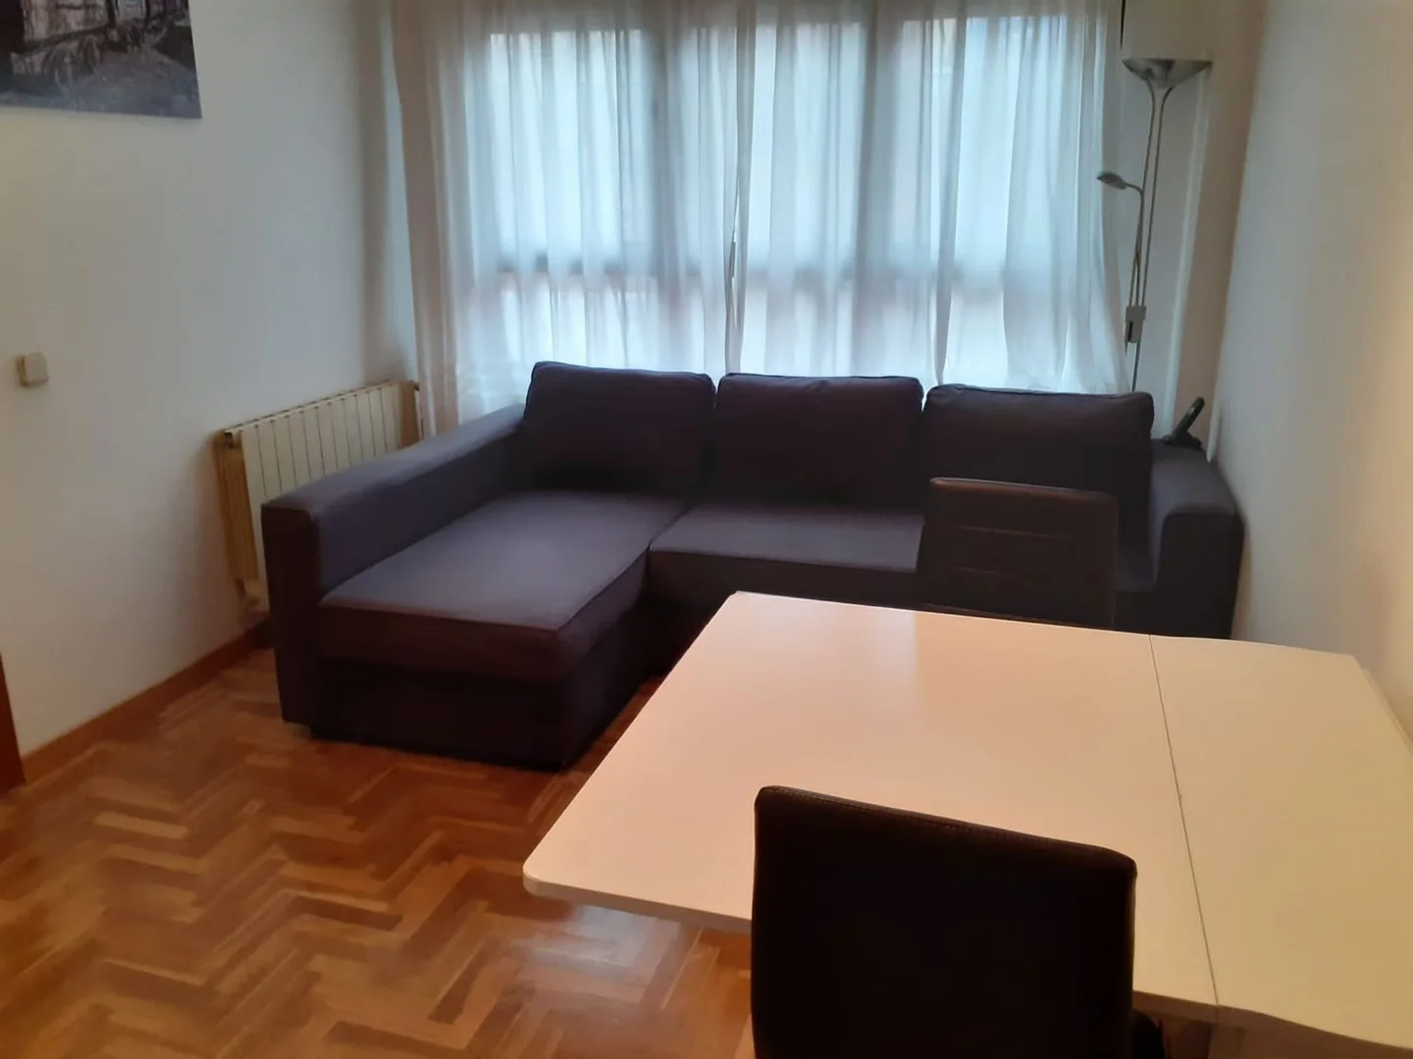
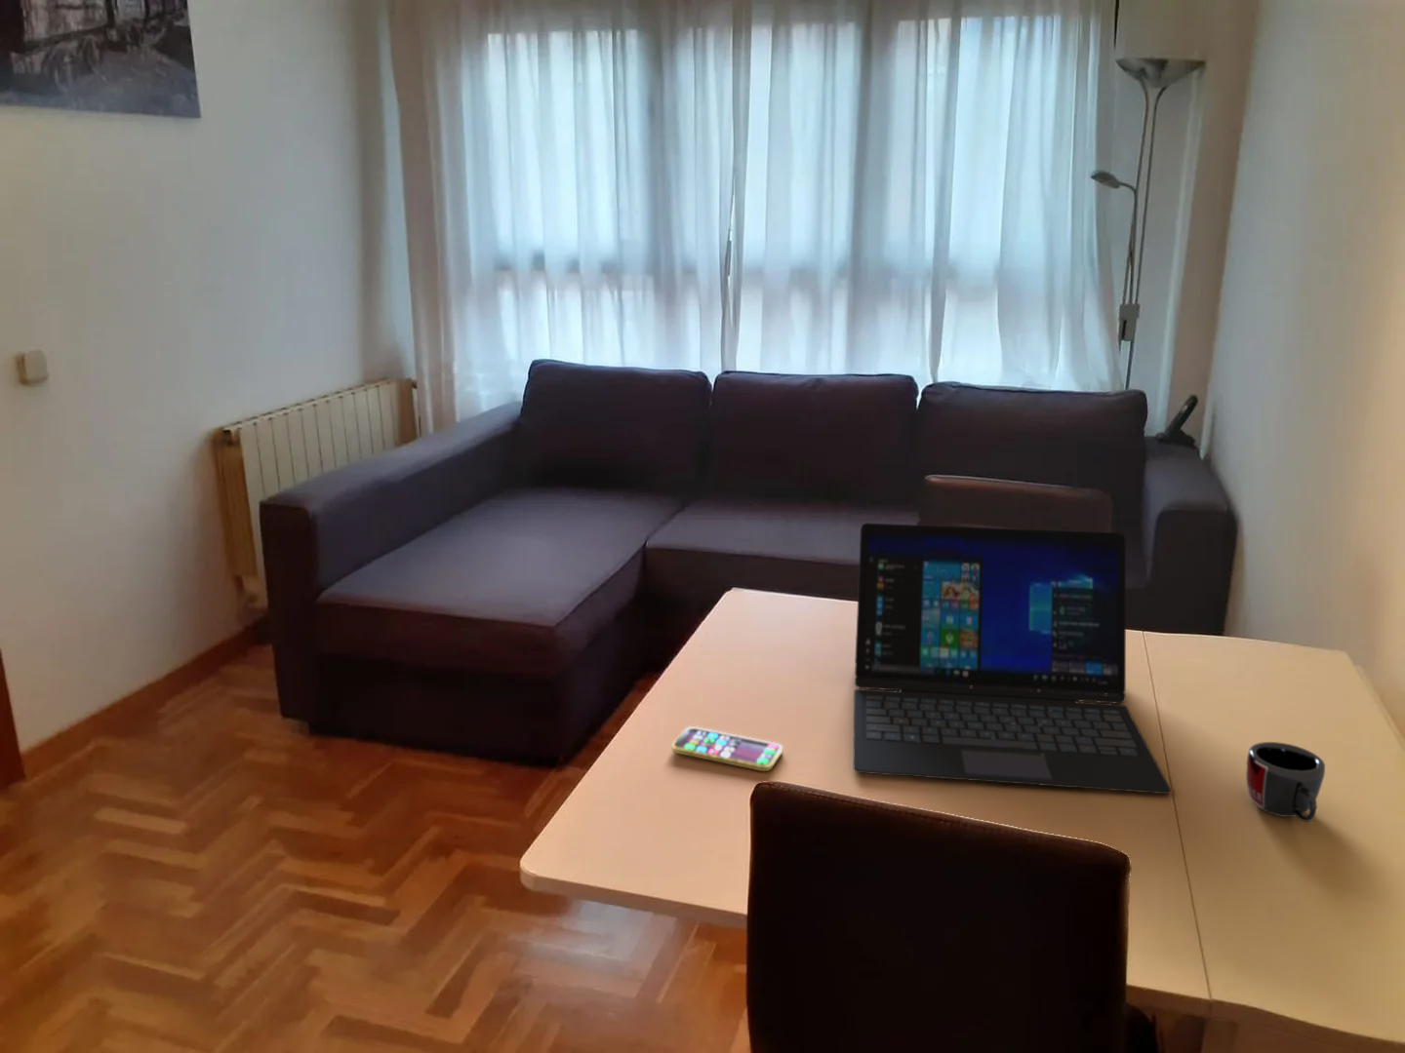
+ laptop (999, 643)
+ mug (1288, 786)
+ smartphone (727, 748)
